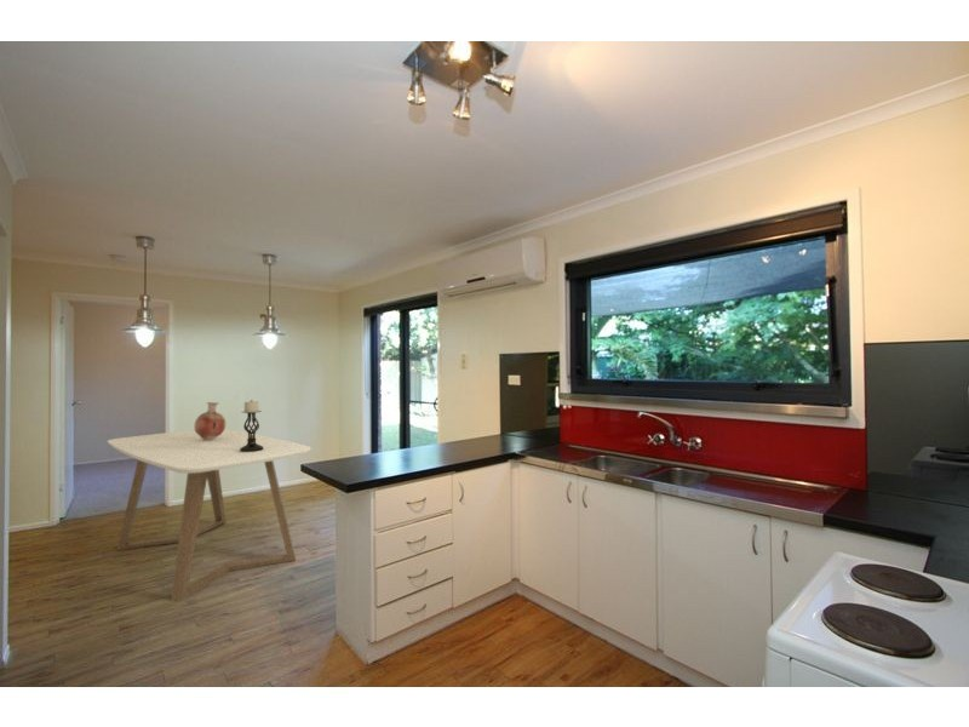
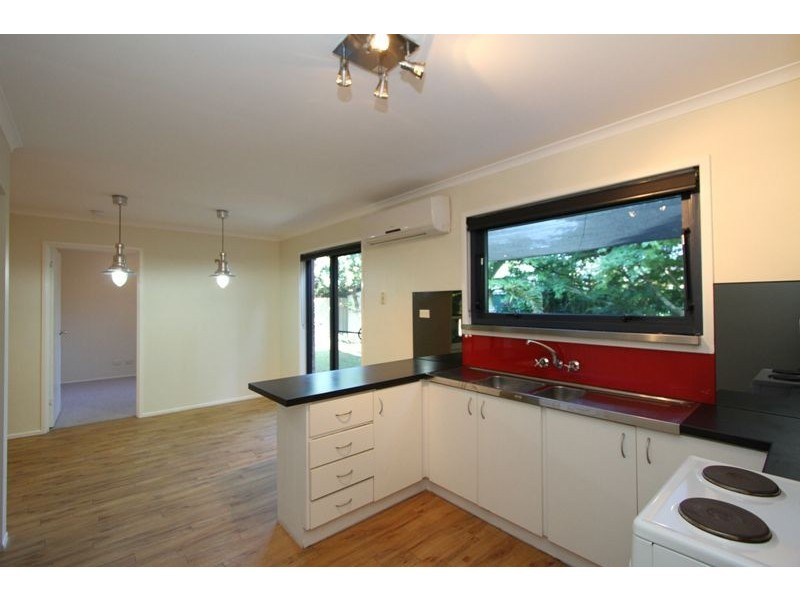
- dining table (202, 498)
- vase (210, 420)
- candle holder (252, 425)
